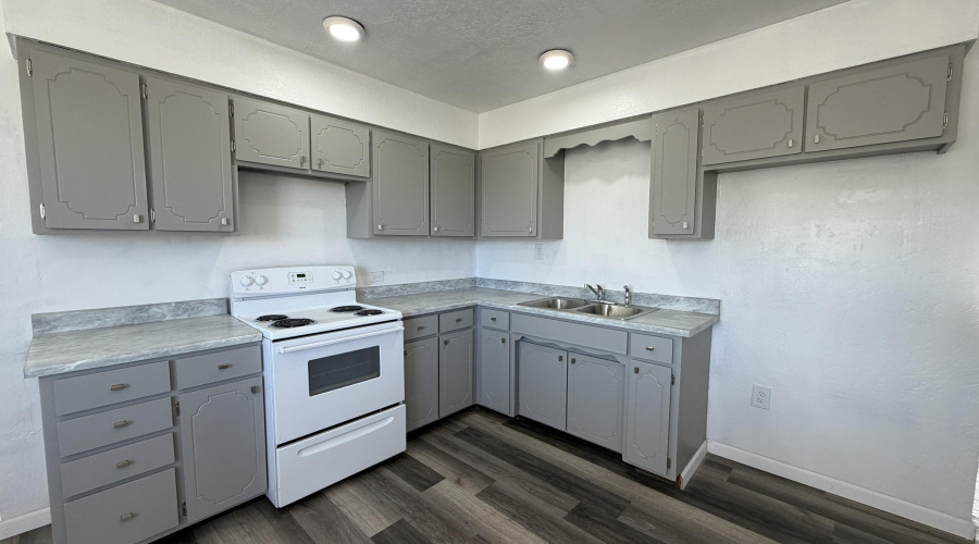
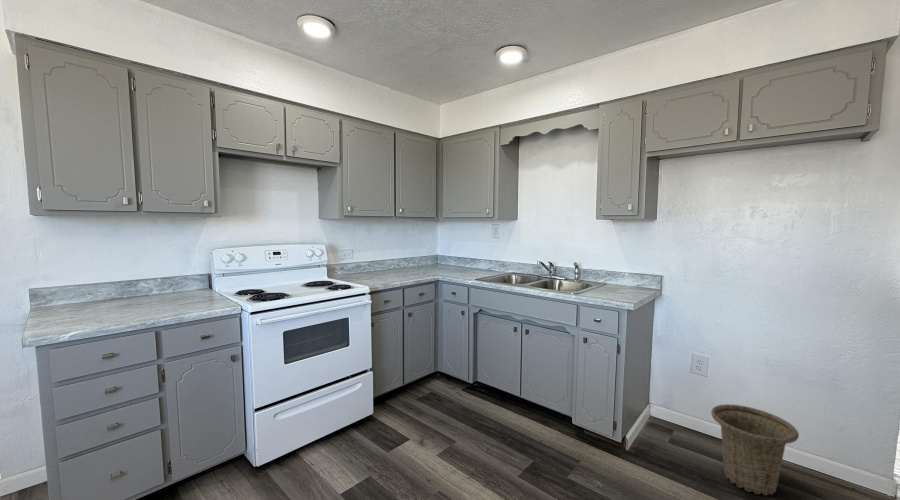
+ basket (750, 450)
